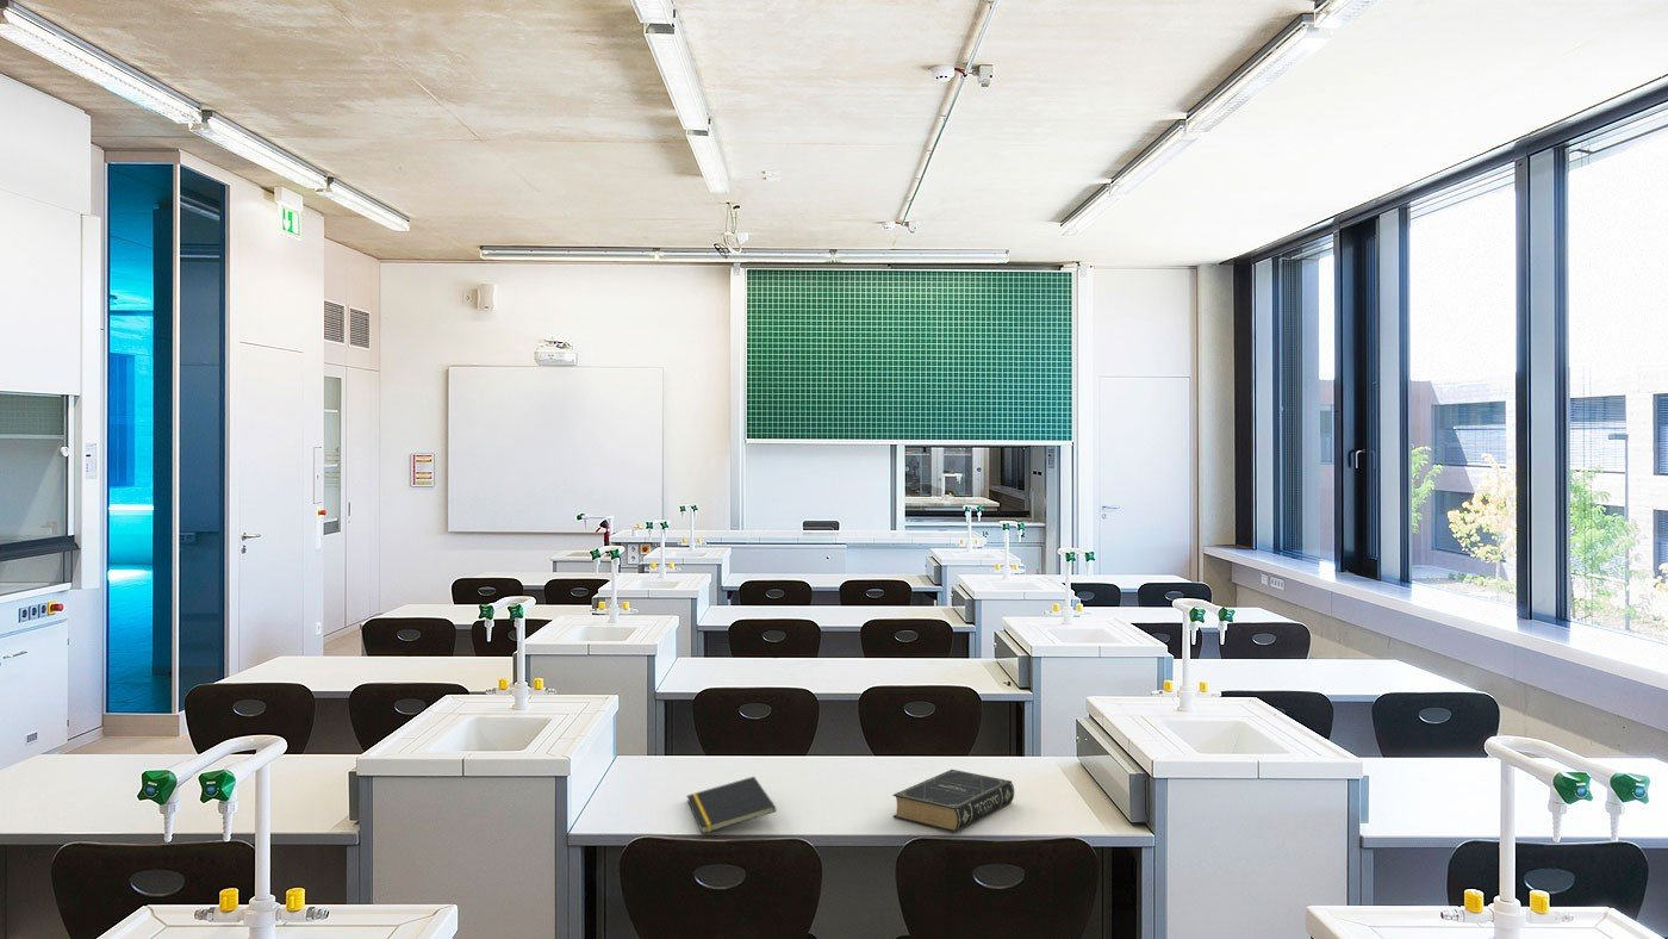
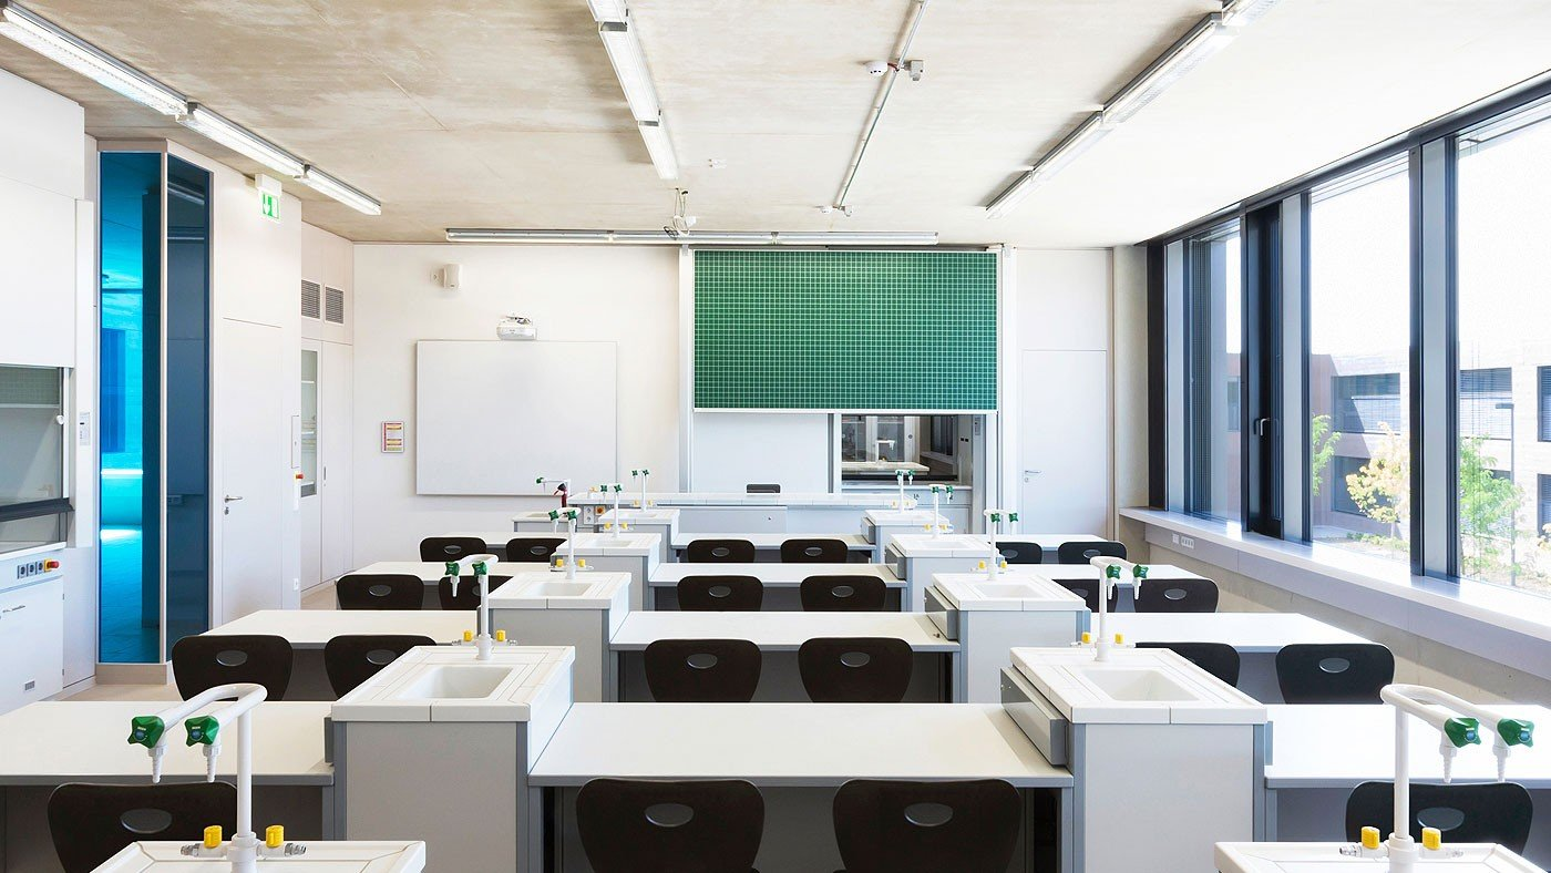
- book (954, 798)
- notepad (729, 803)
